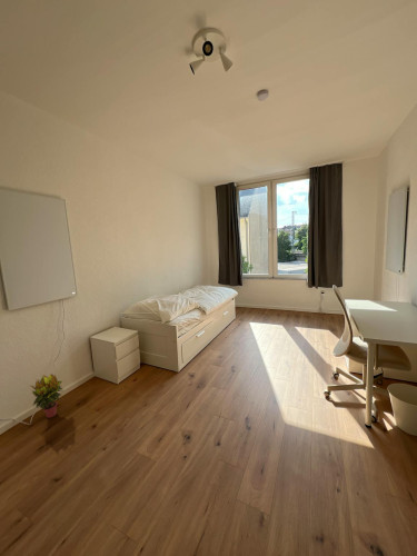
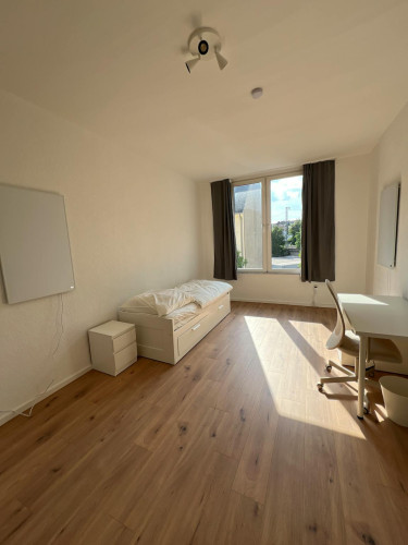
- potted plant (49, 395)
